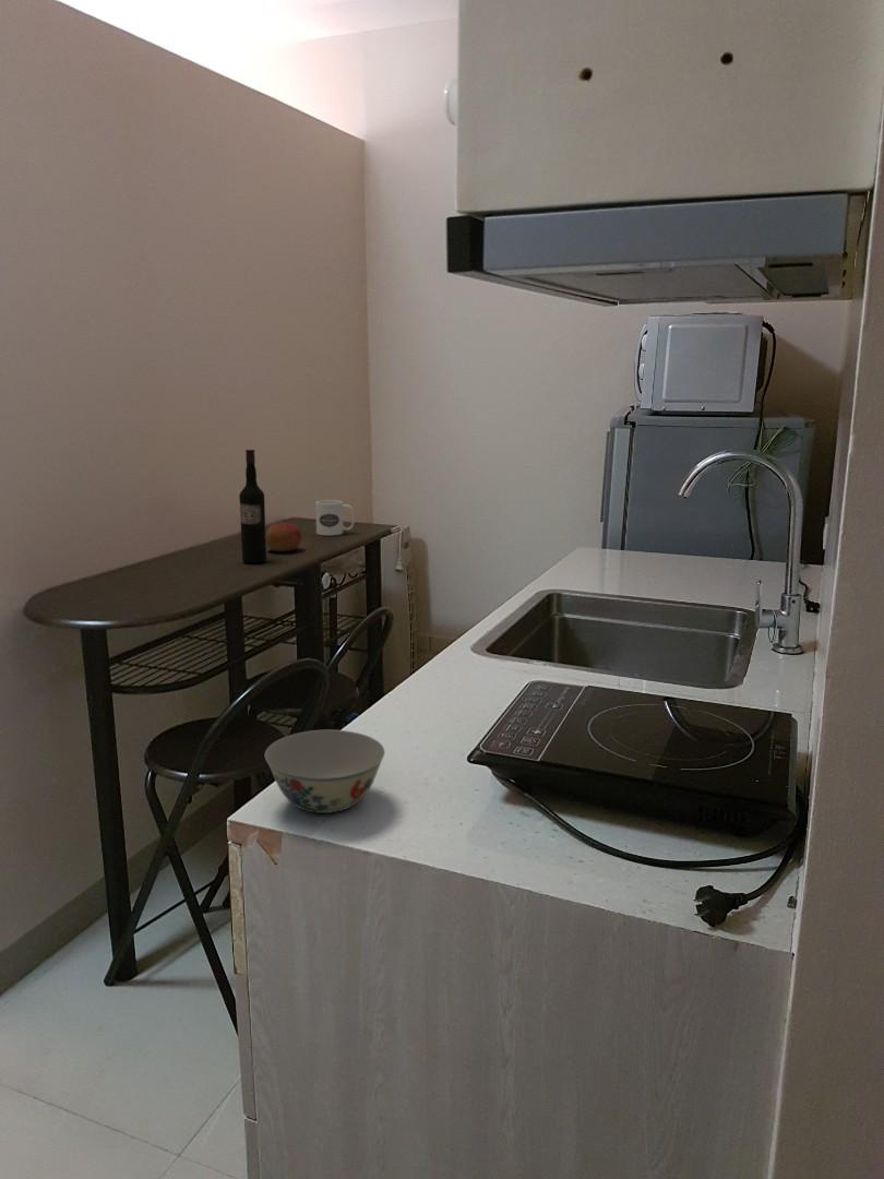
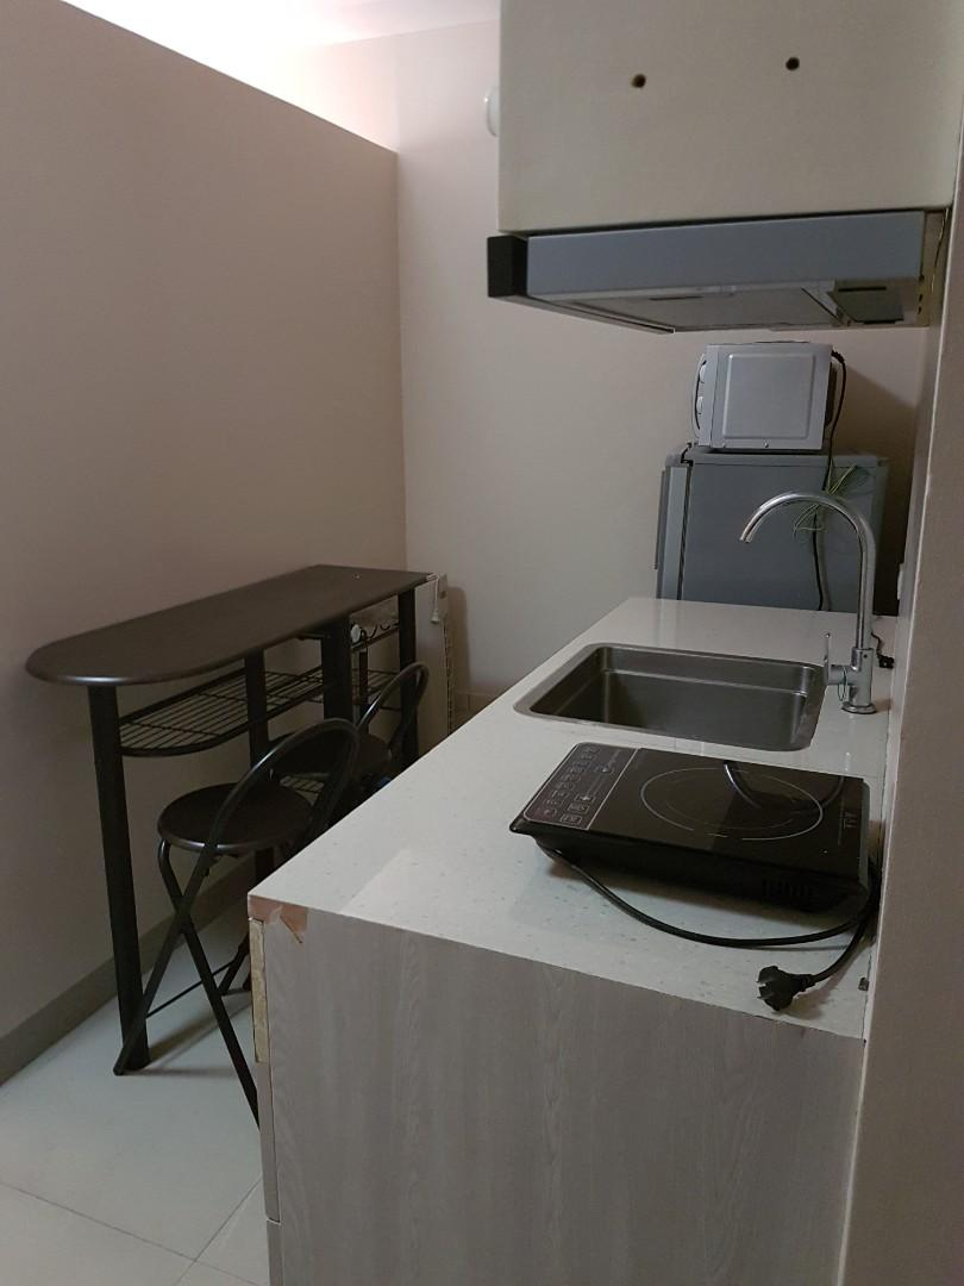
- wine bottle (252, 505)
- apple (284, 536)
- chinaware (325, 775)
- mug (335, 517)
